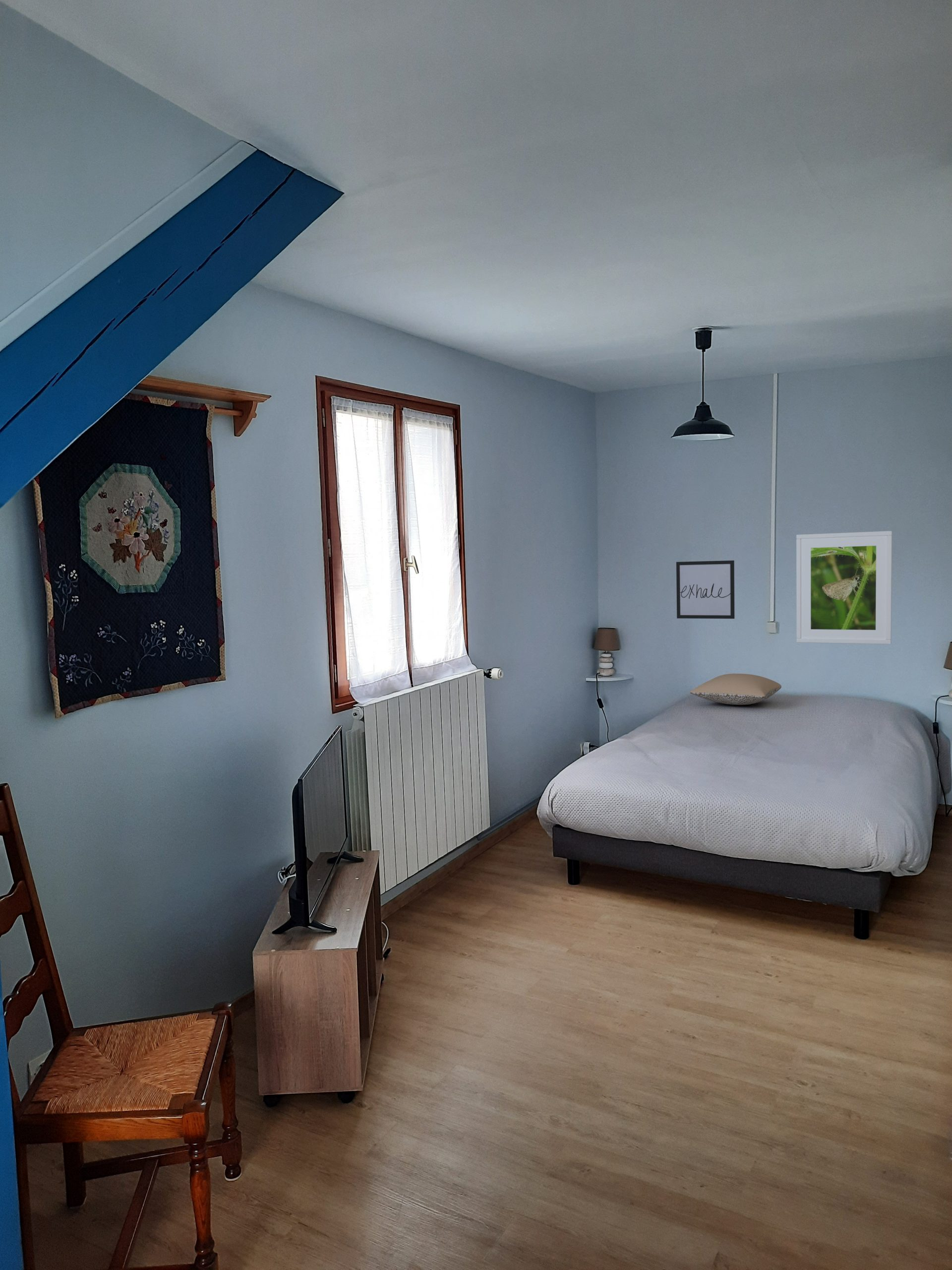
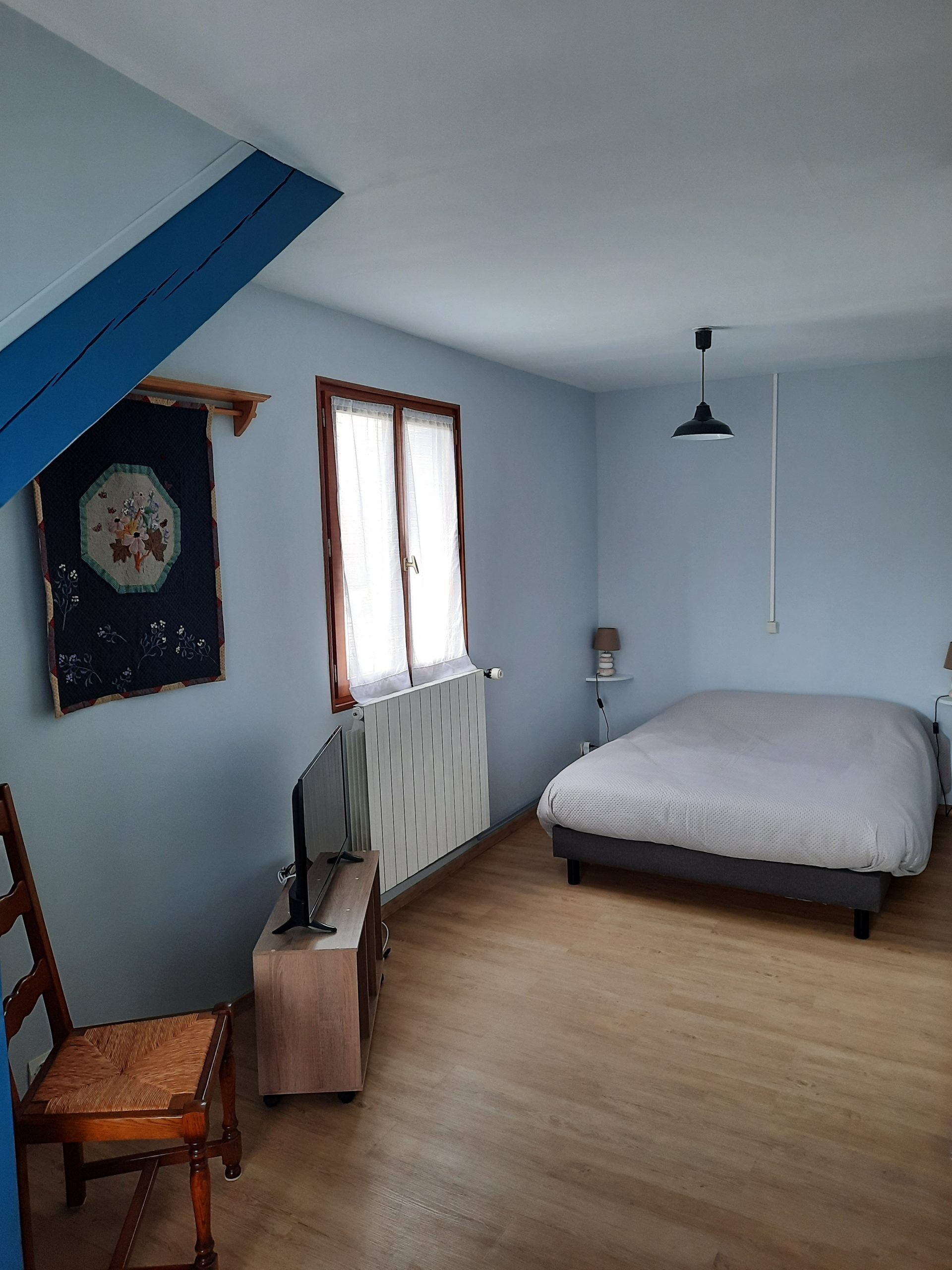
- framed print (843, 588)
- pillow (737, 689)
- wall art (705, 590)
